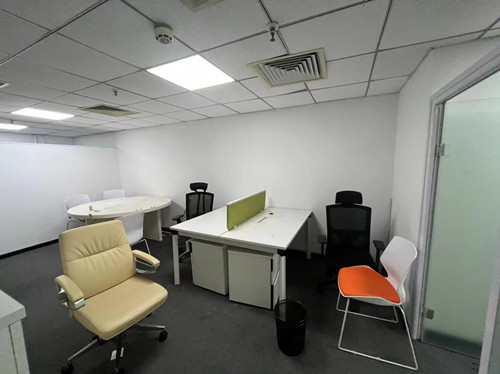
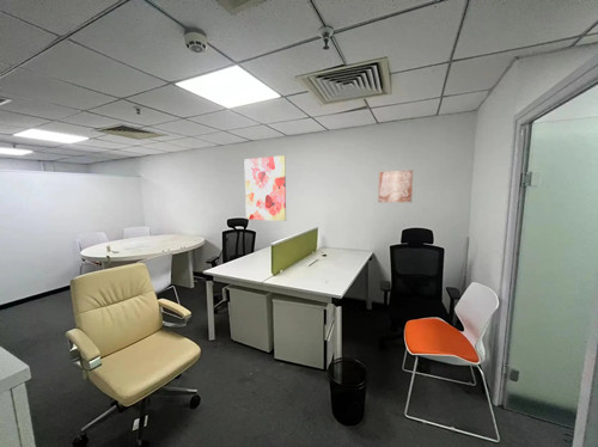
+ wall art (395, 186)
+ wall art (264, 189)
